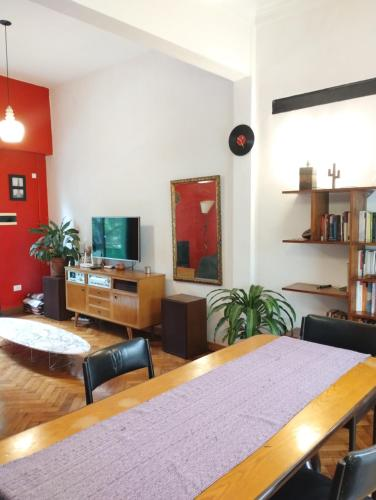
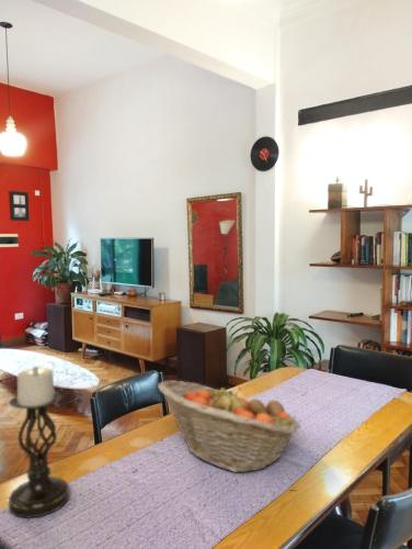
+ fruit basket (226, 415)
+ candle holder (38, 434)
